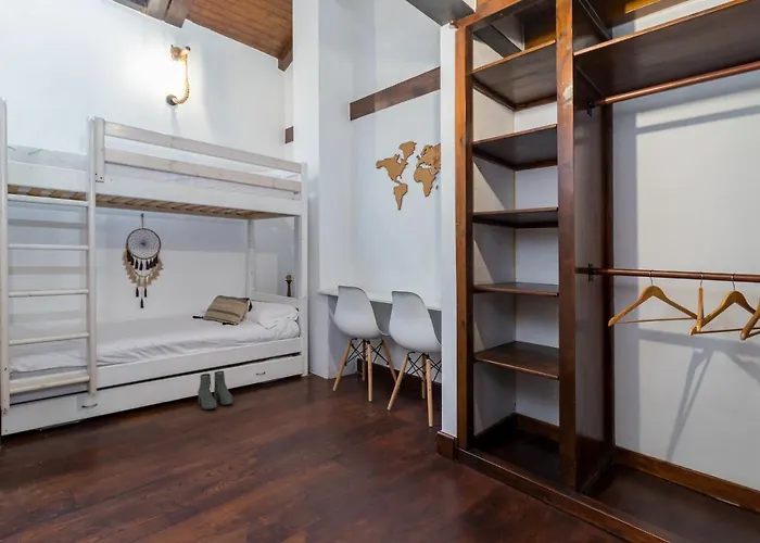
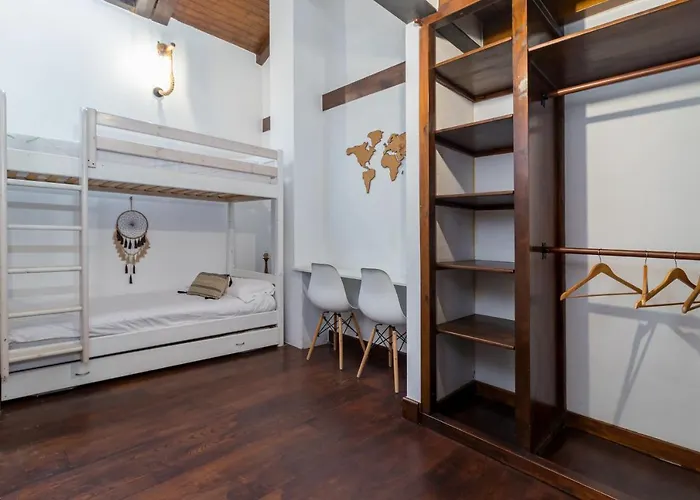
- boots (215, 389)
